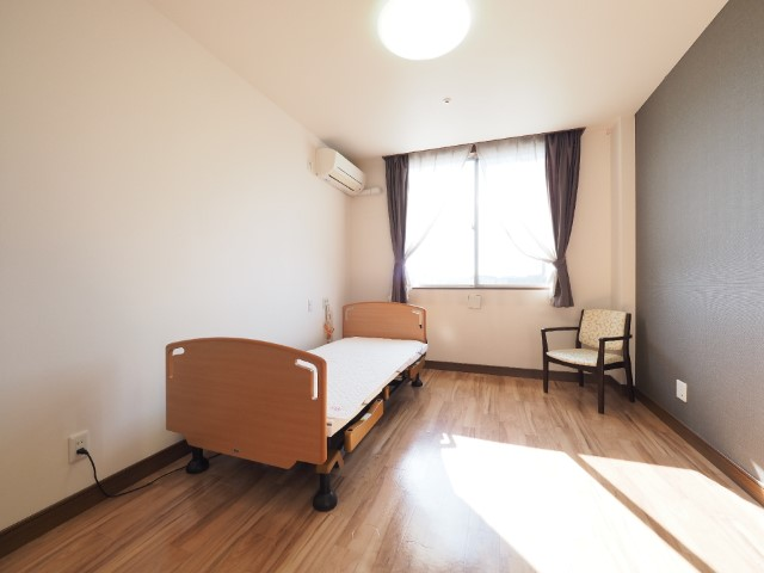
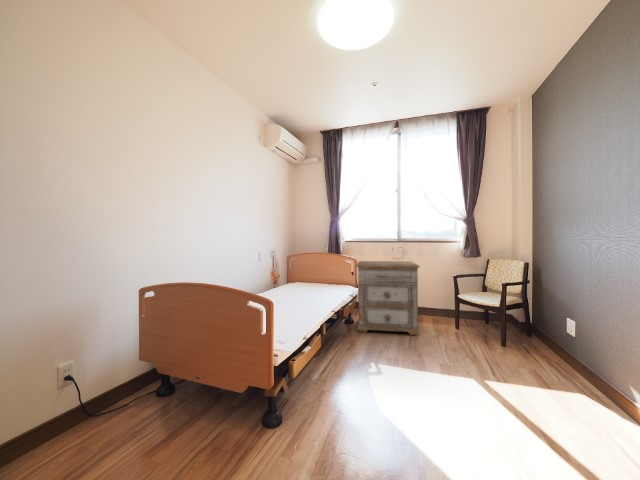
+ nightstand (386, 295)
